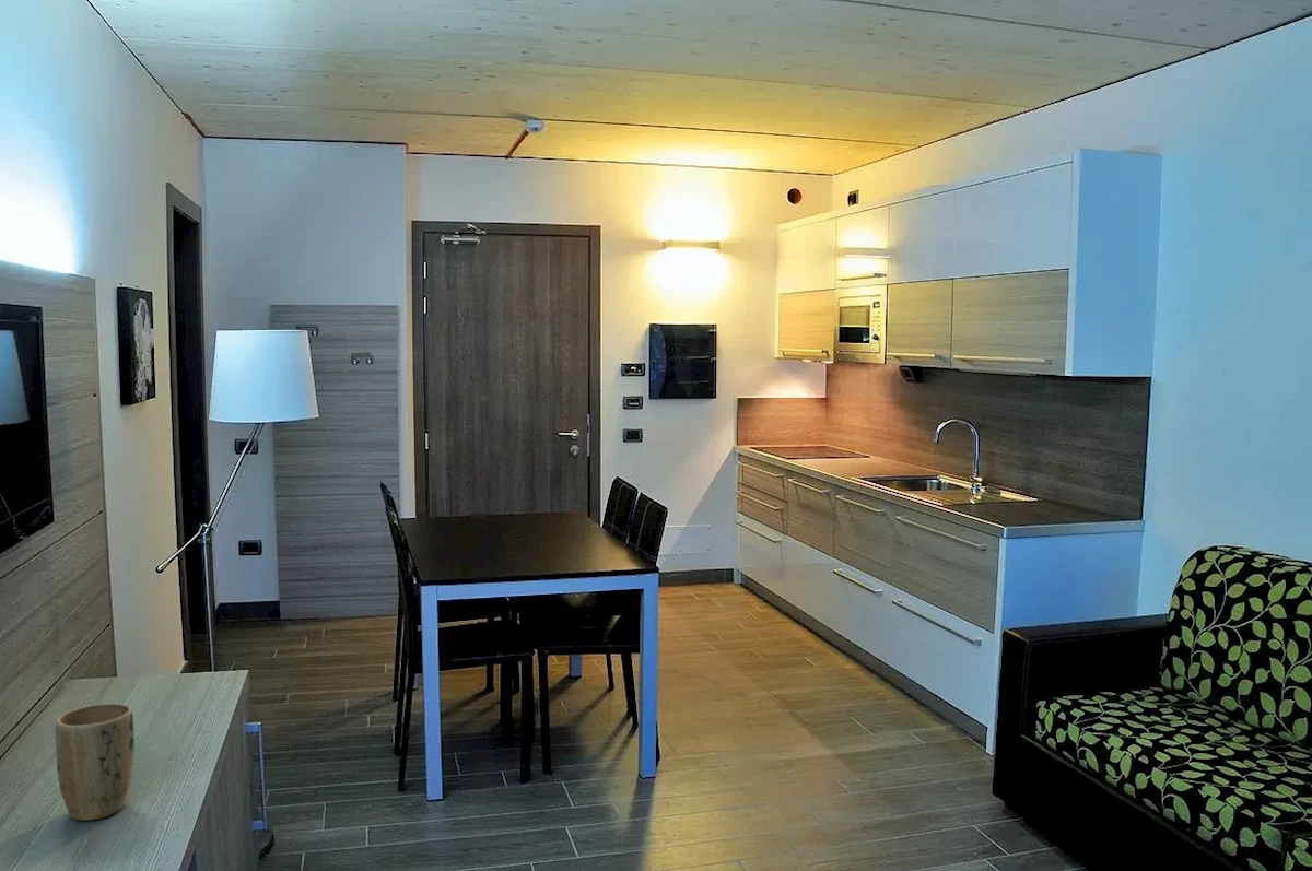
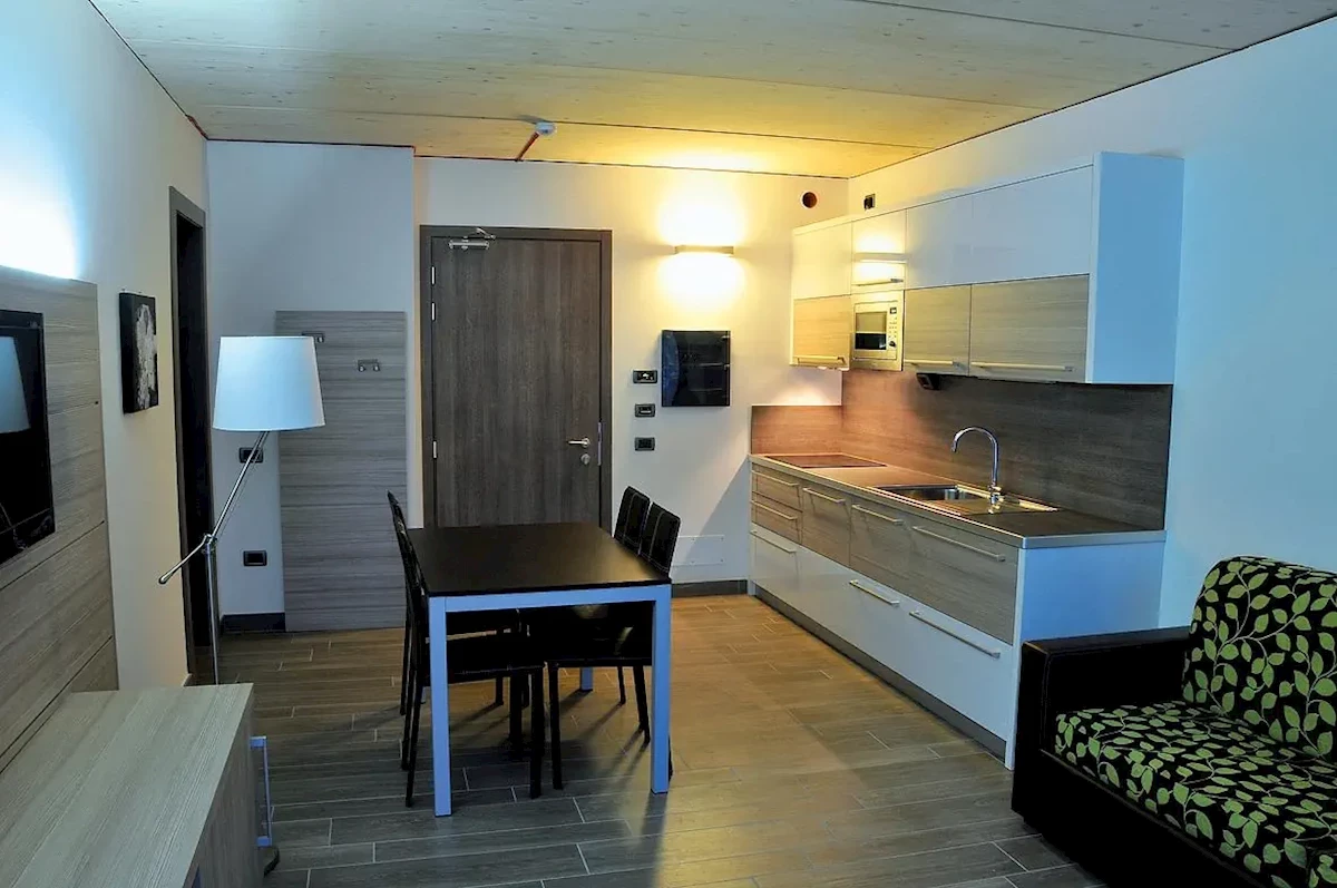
- plant pot (96, 762)
